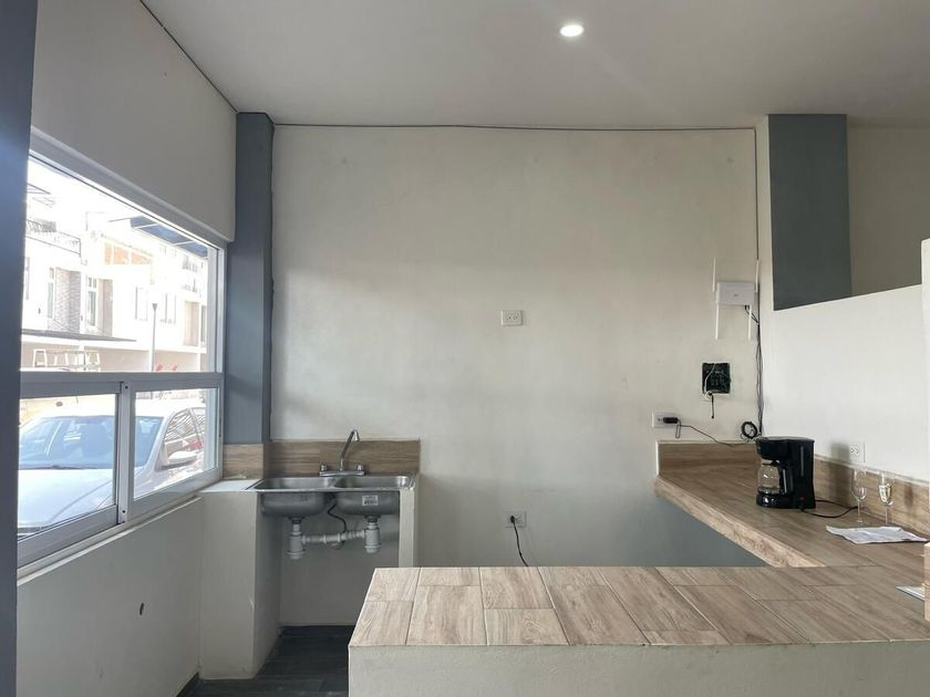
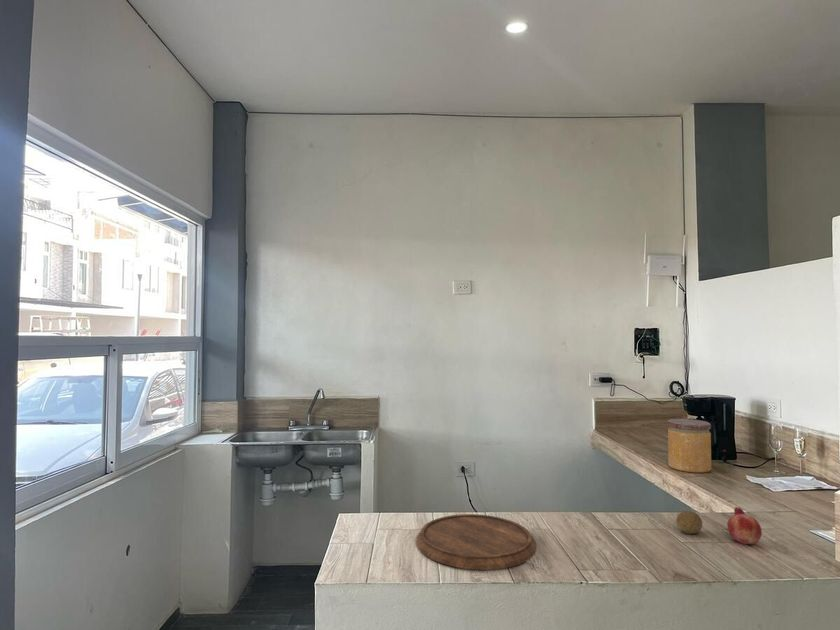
+ jar (689, 444)
+ fruit (744, 526)
+ fruit (689, 522)
+ cutting board (475, 538)
